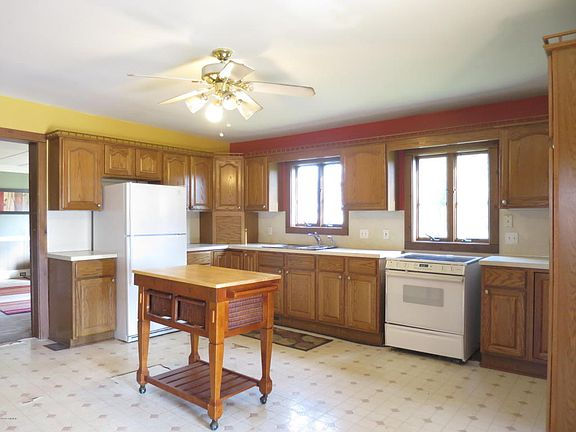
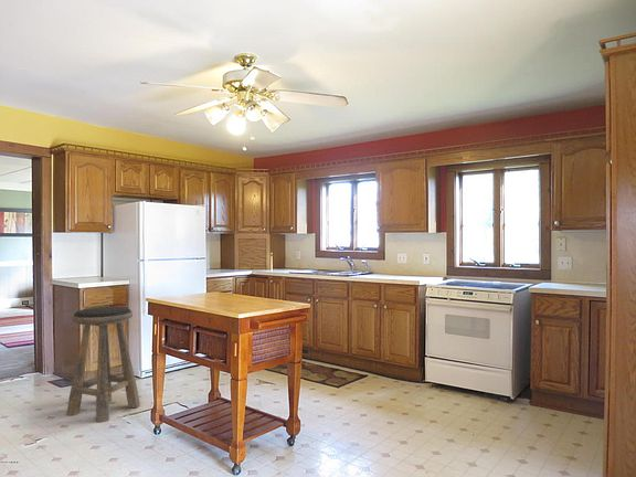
+ stool (104, 359)
